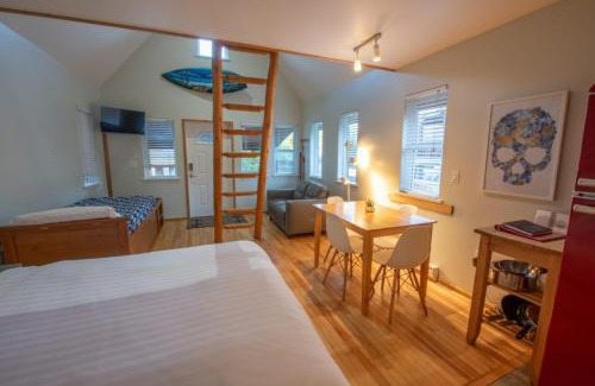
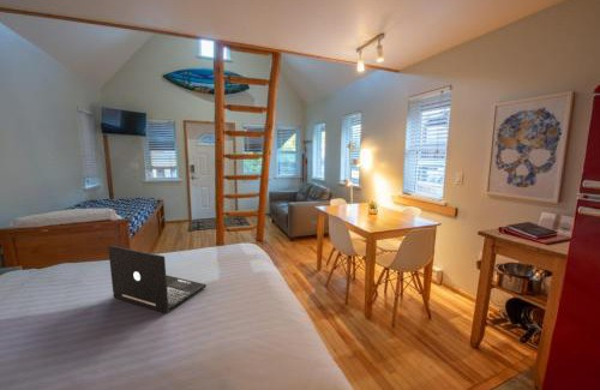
+ laptop (160, 268)
